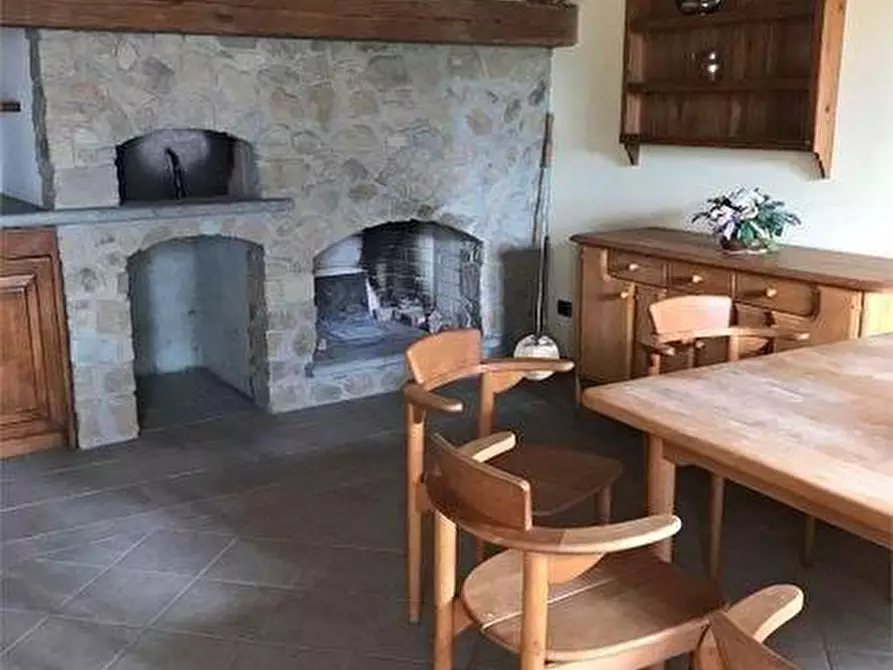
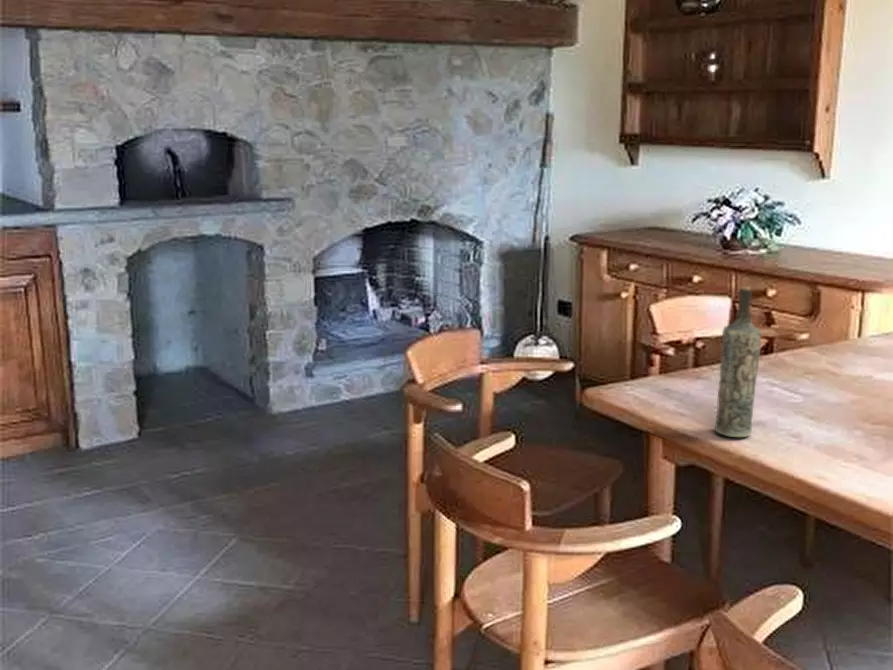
+ bottle (739, 361)
